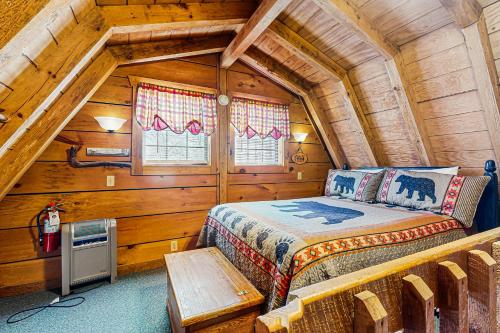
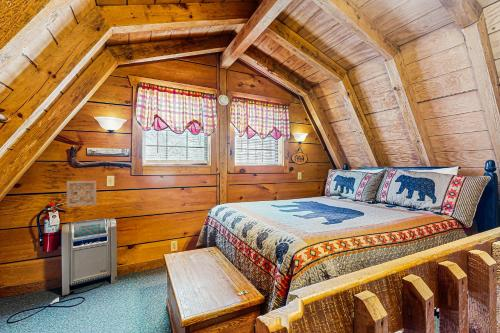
+ wall ornament (81, 193)
